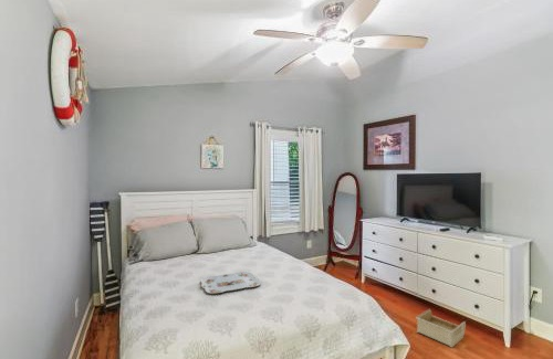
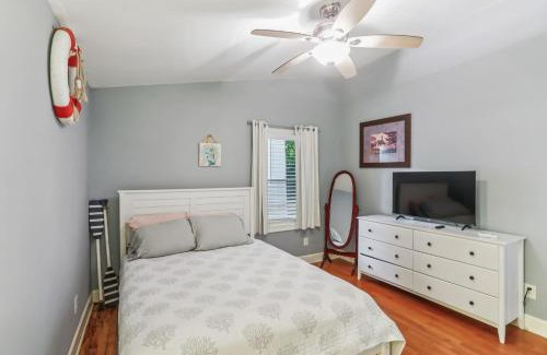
- serving tray (230, 282)
- storage bin (440, 326)
